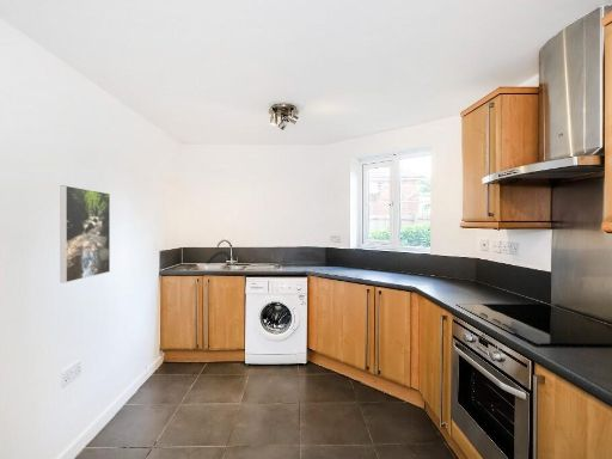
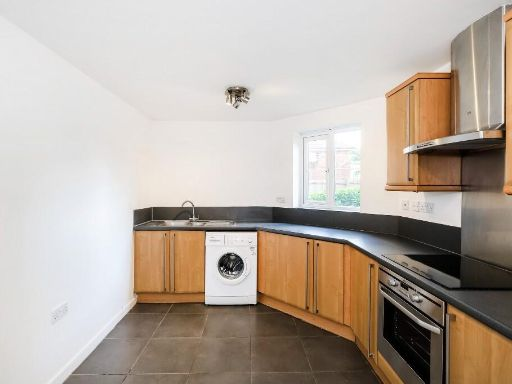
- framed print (87, 233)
